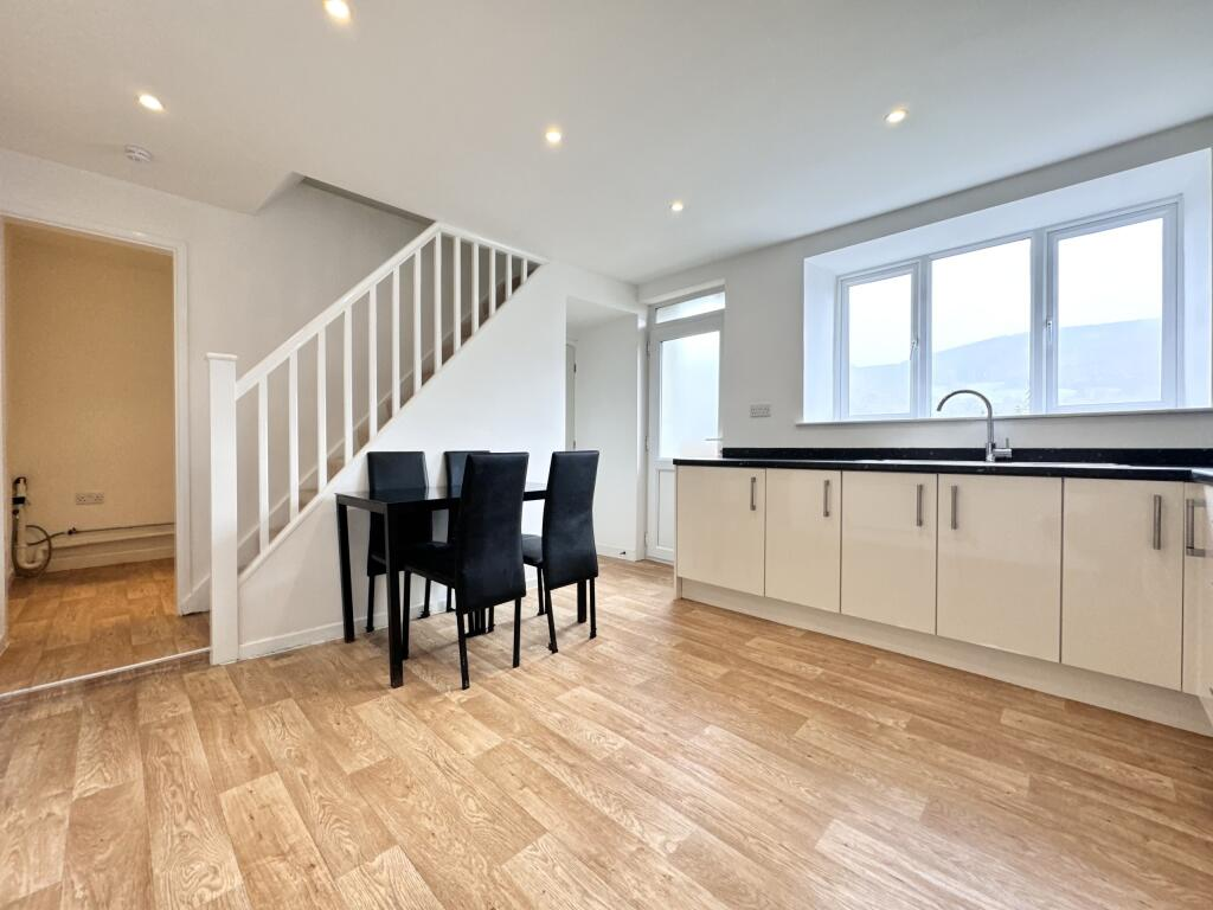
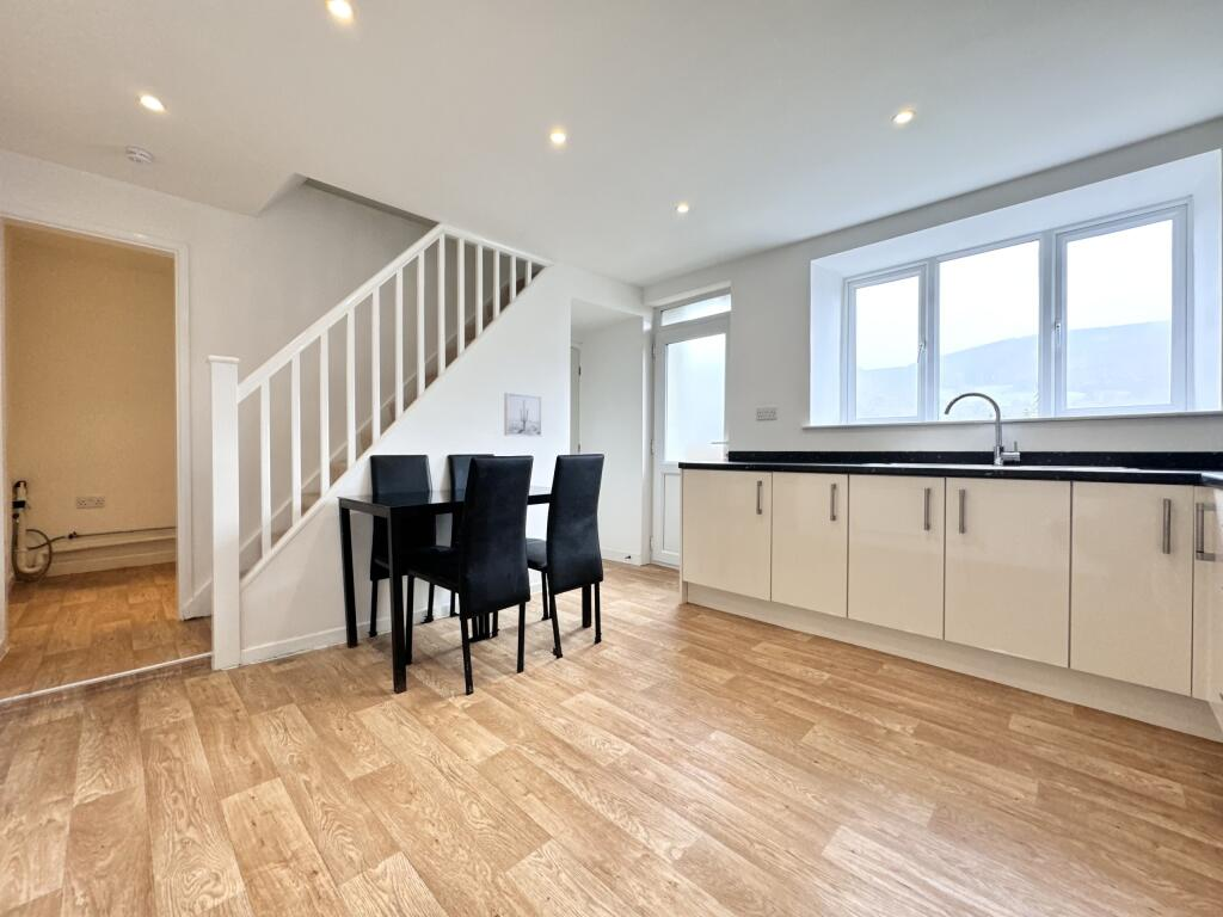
+ wall art (523, 414)
